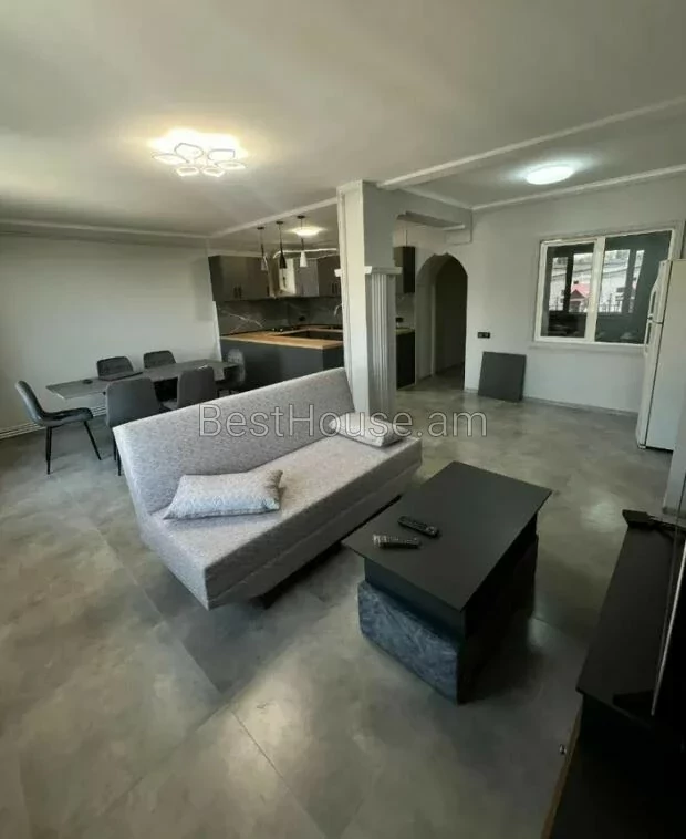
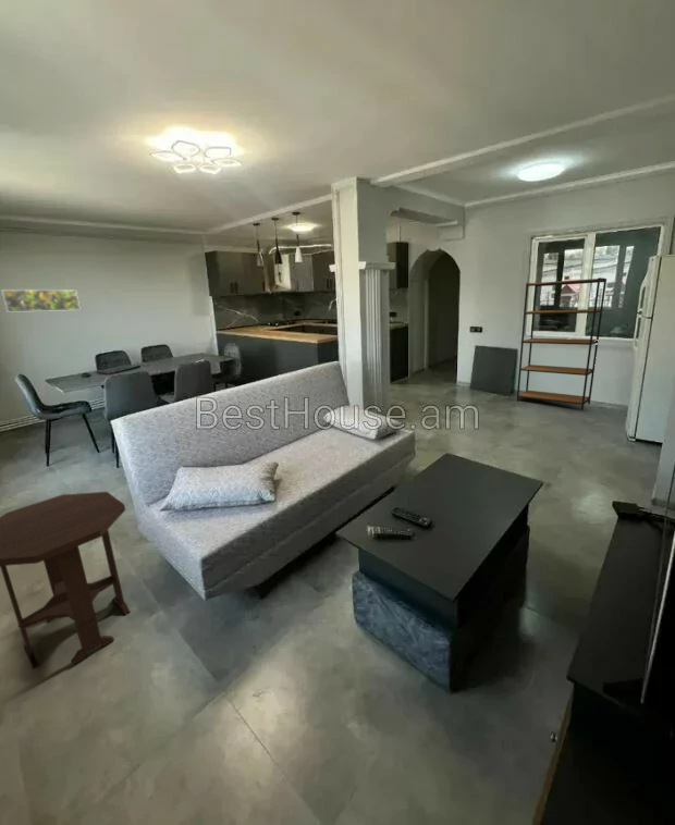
+ side table (65, 577)
+ bookshelf (557, 343)
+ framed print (42, 300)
